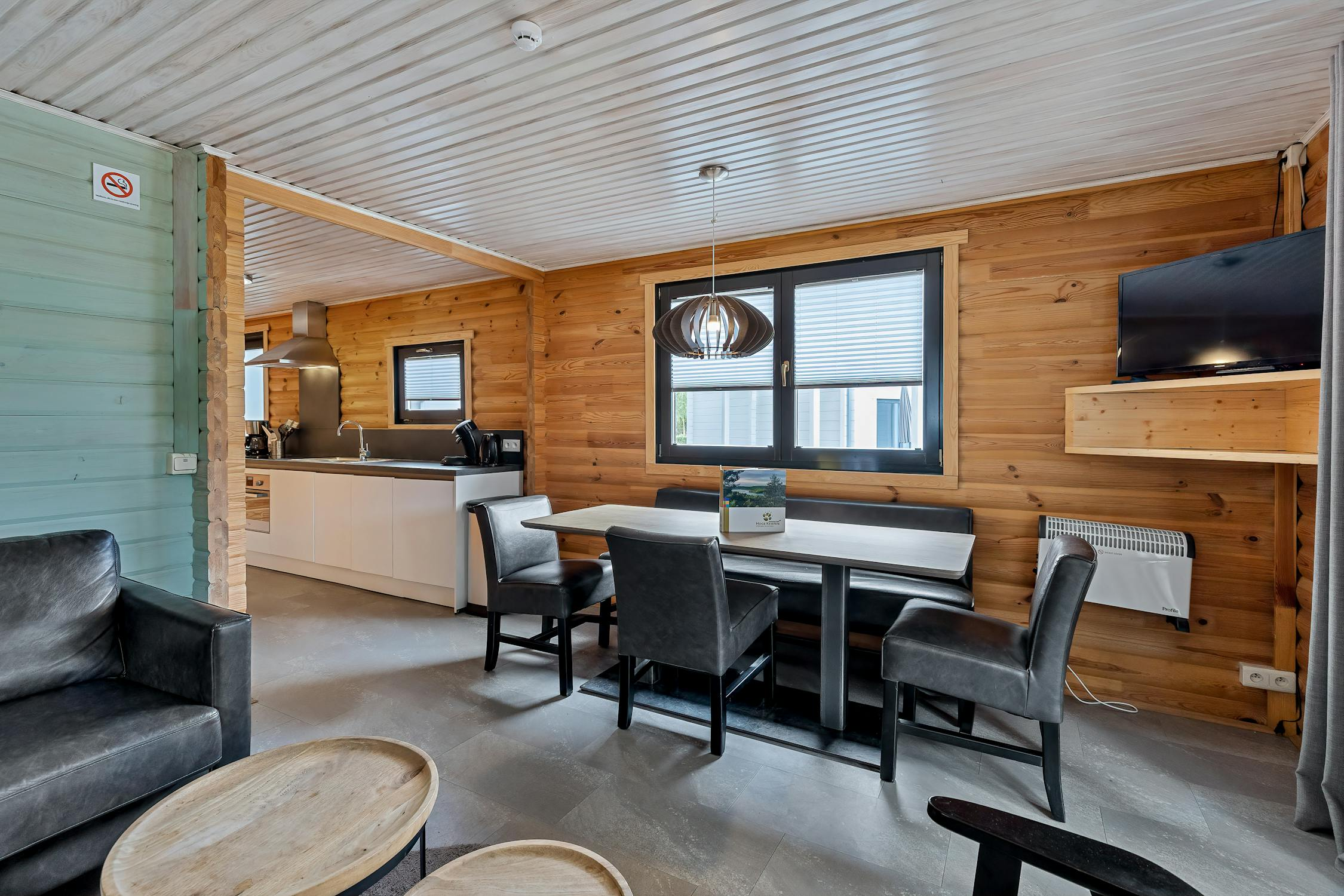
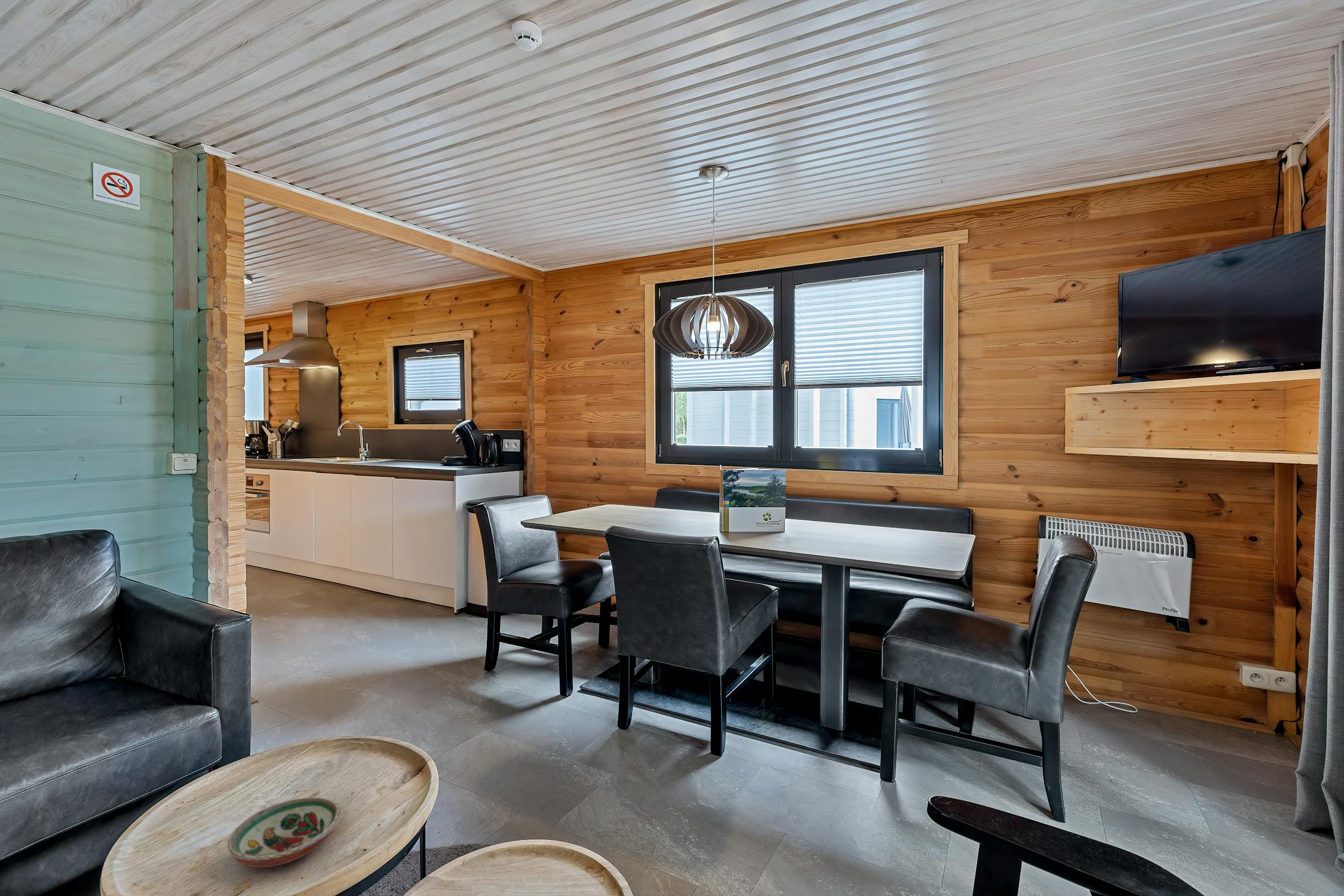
+ decorative bowl (286, 837)
